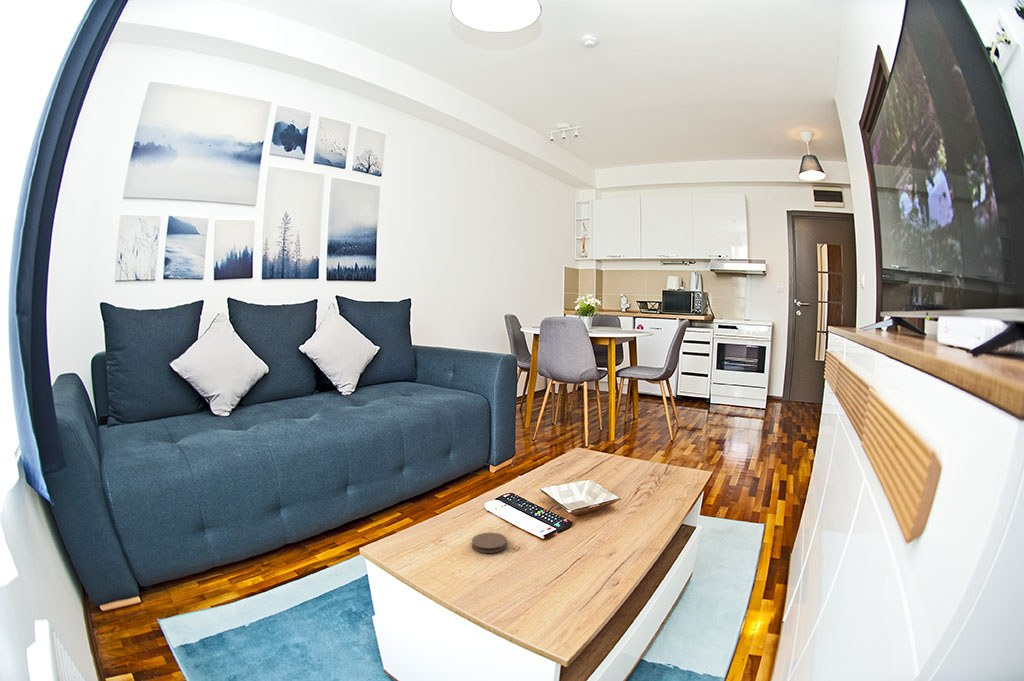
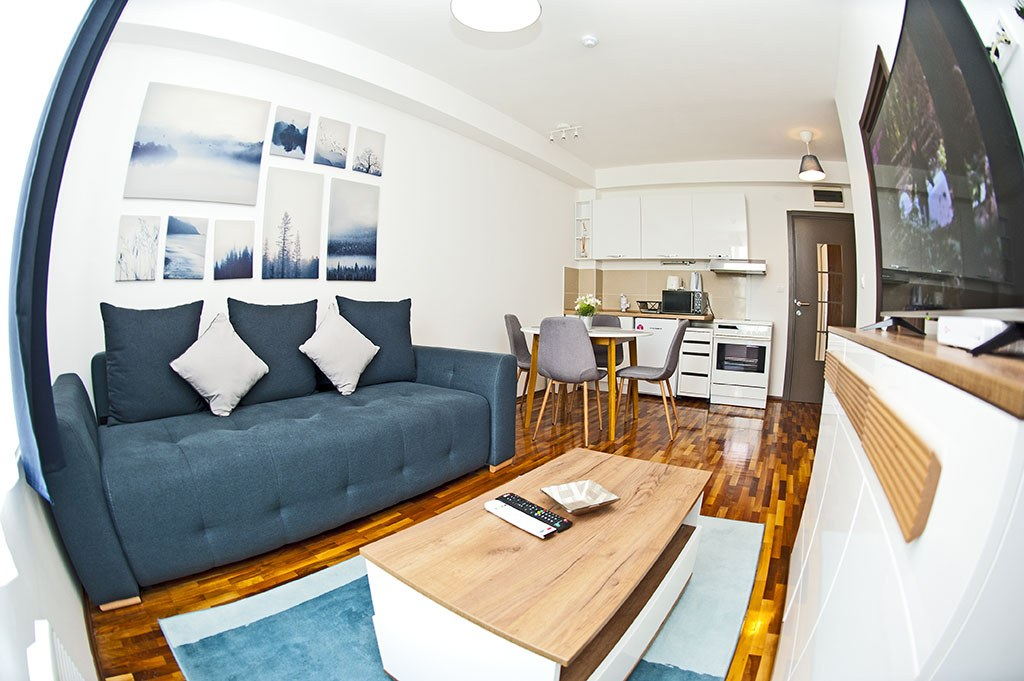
- coaster (489, 542)
